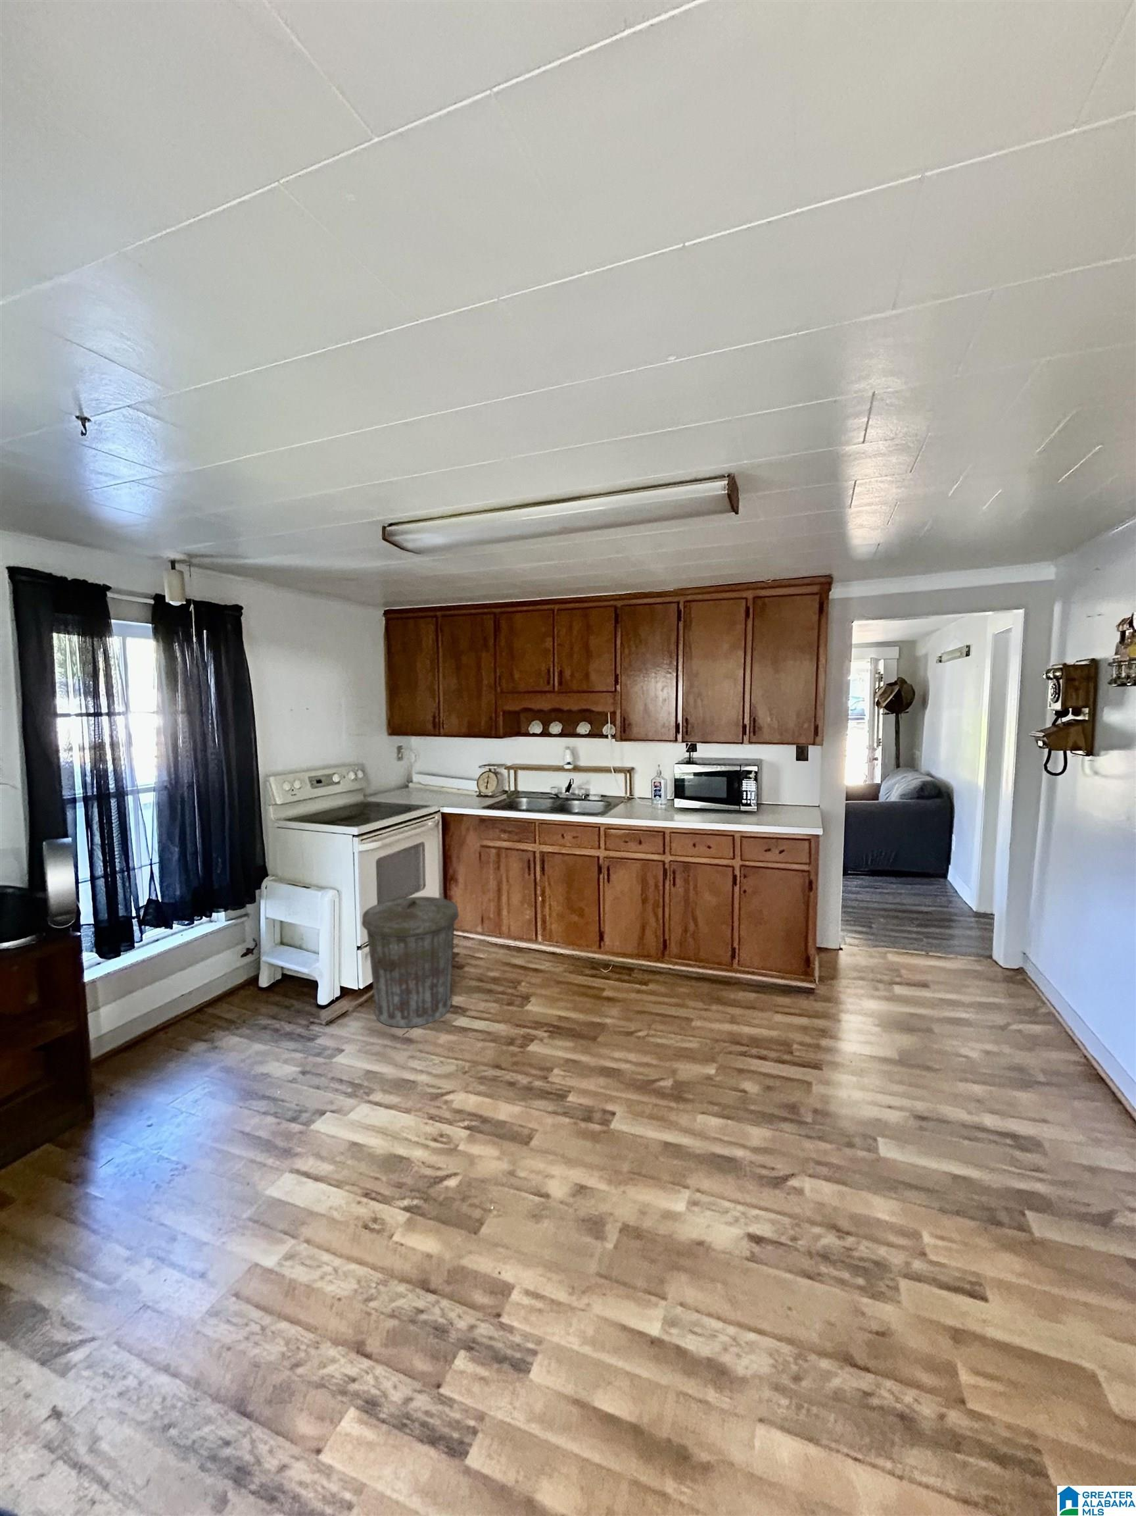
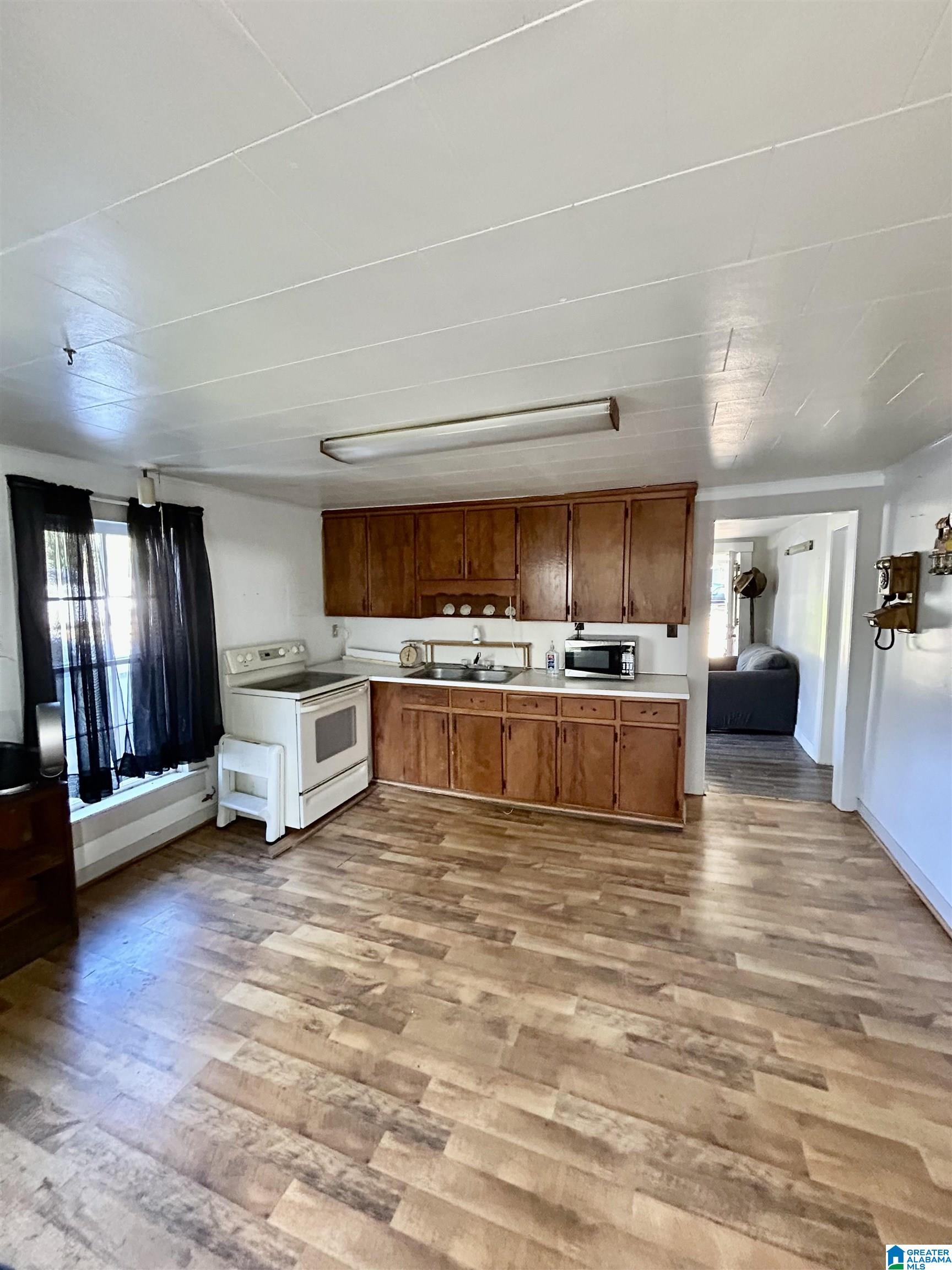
- trash can (412, 955)
